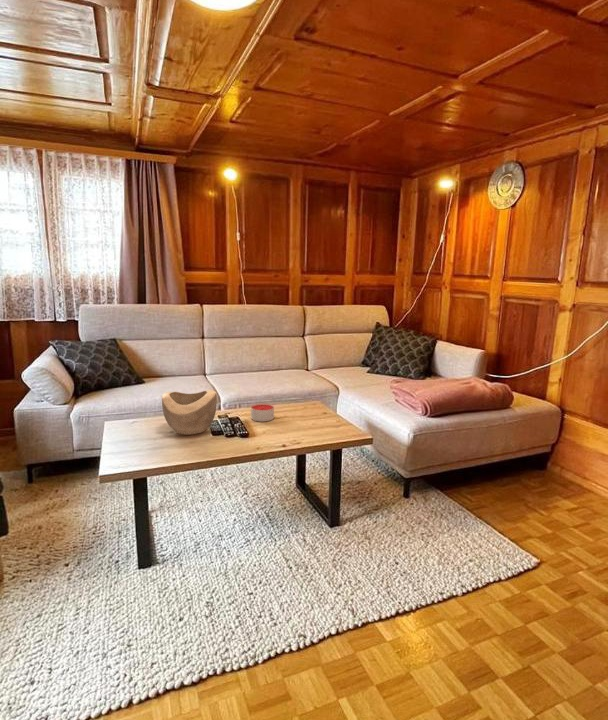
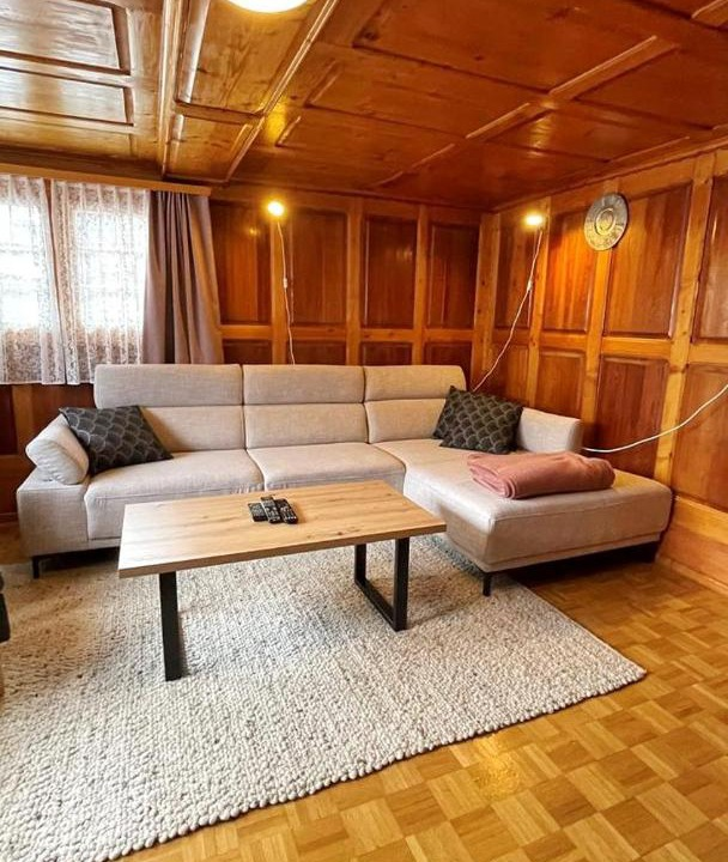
- candle (262, 411)
- decorative bowl (189, 411)
